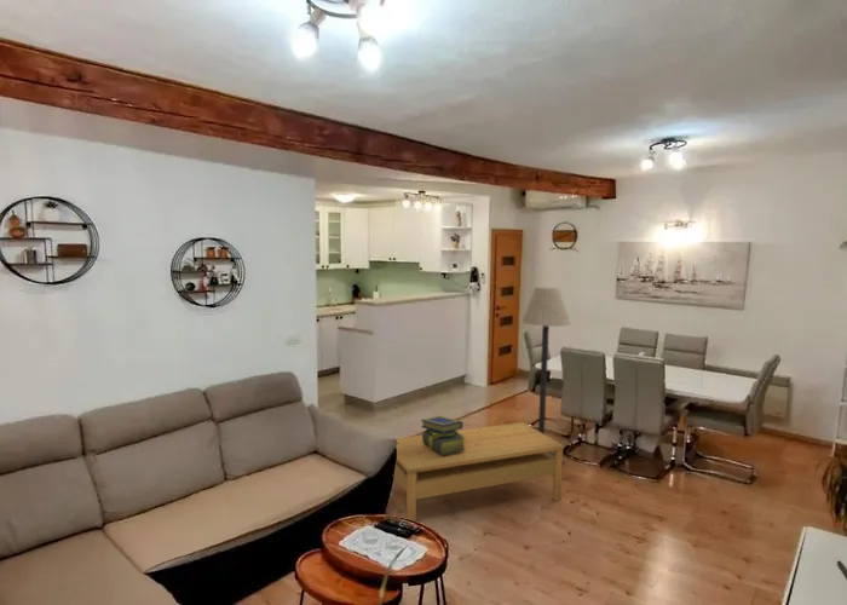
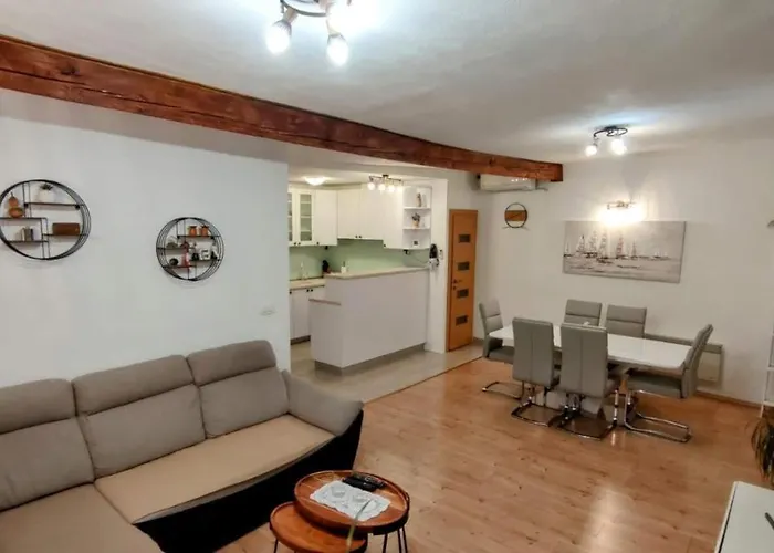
- coffee table (472, 469)
- stack of books (442, 433)
- floor lamp (543, 375)
